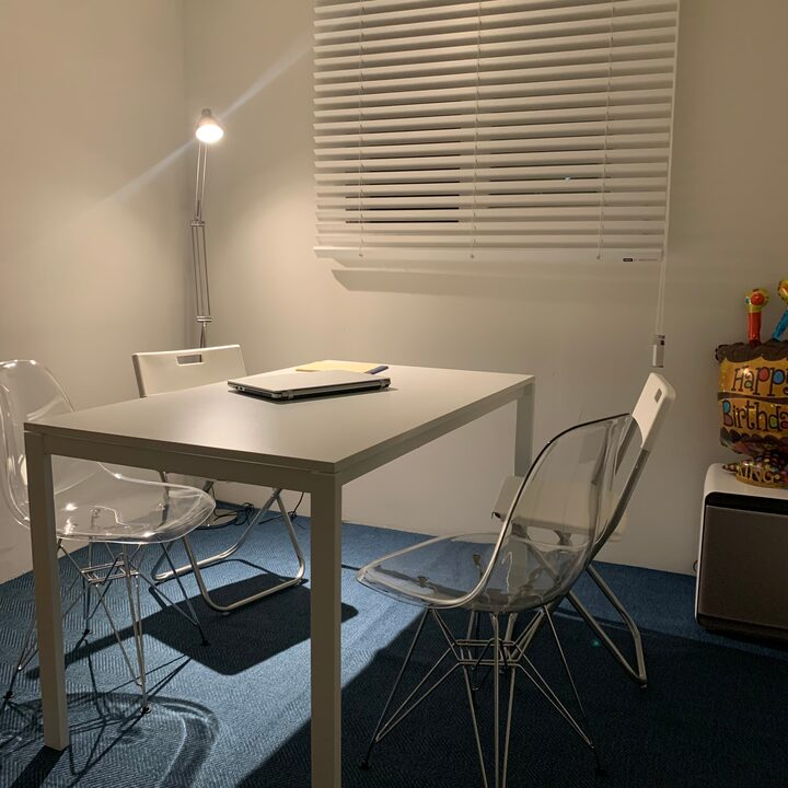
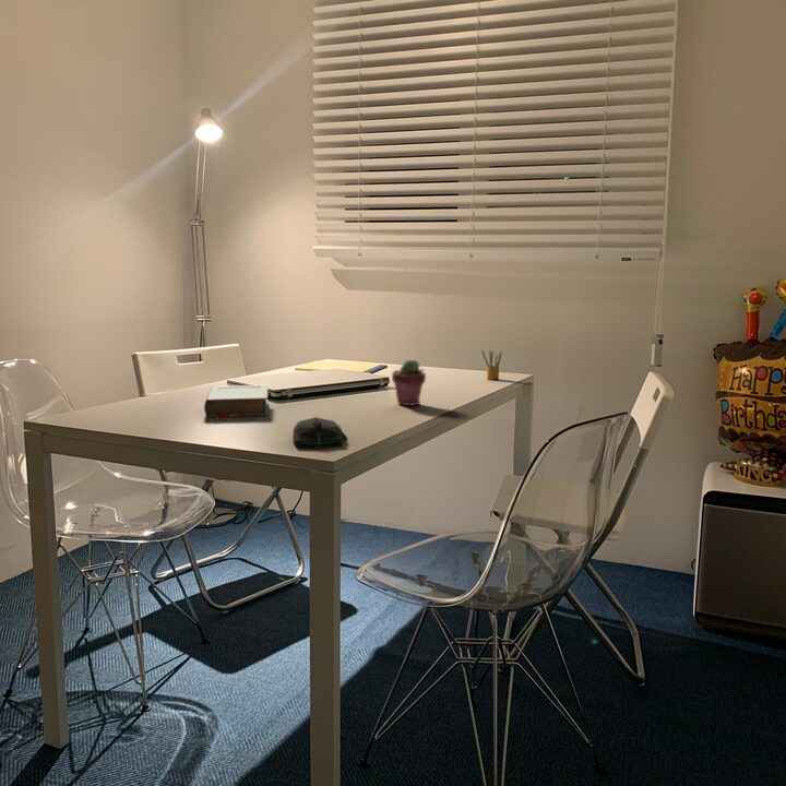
+ pencil box (491, 364)
+ book (237, 402)
+ computer mouse (320, 429)
+ potted succulent (408, 381)
